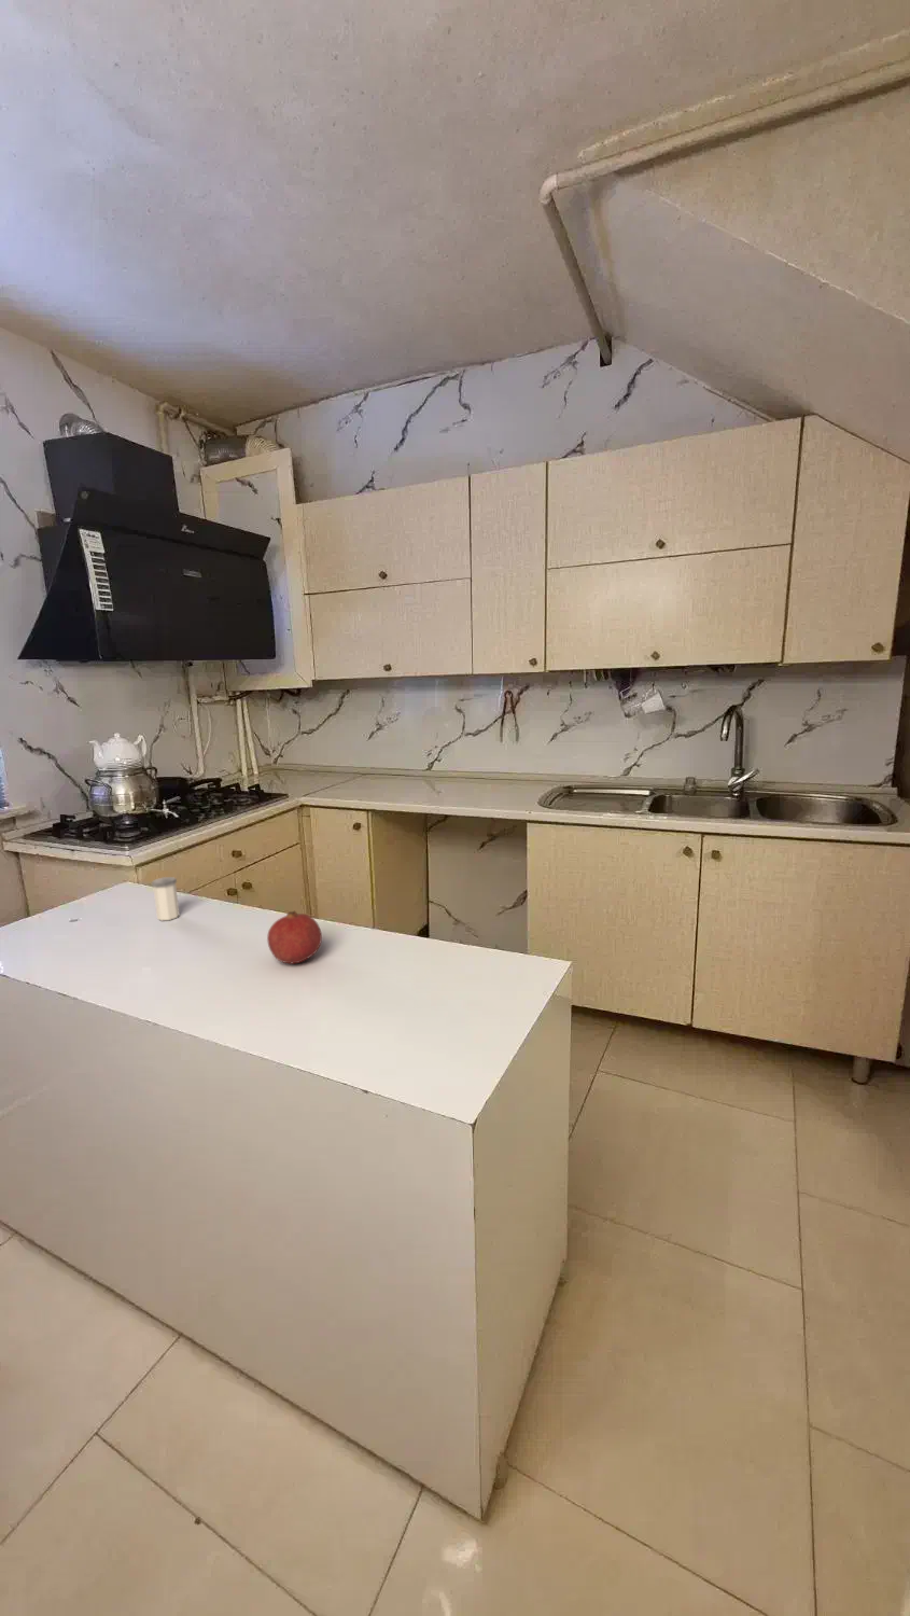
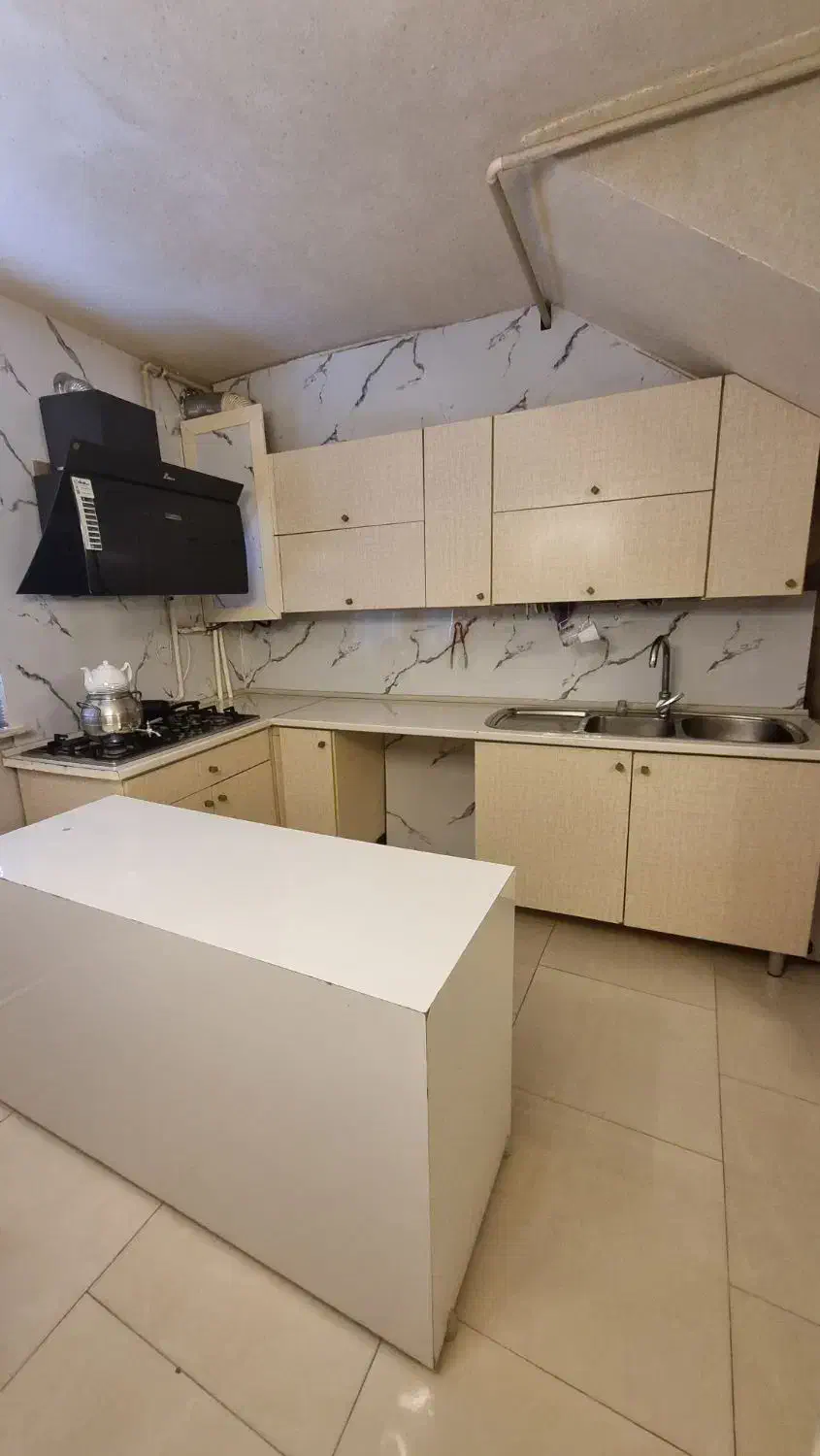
- fruit (294, 936)
- salt shaker (165, 899)
